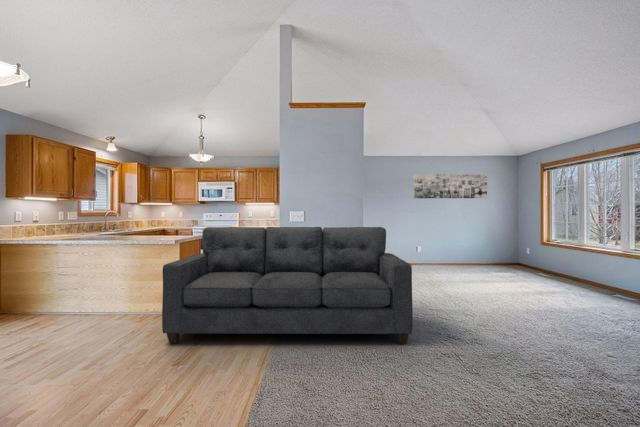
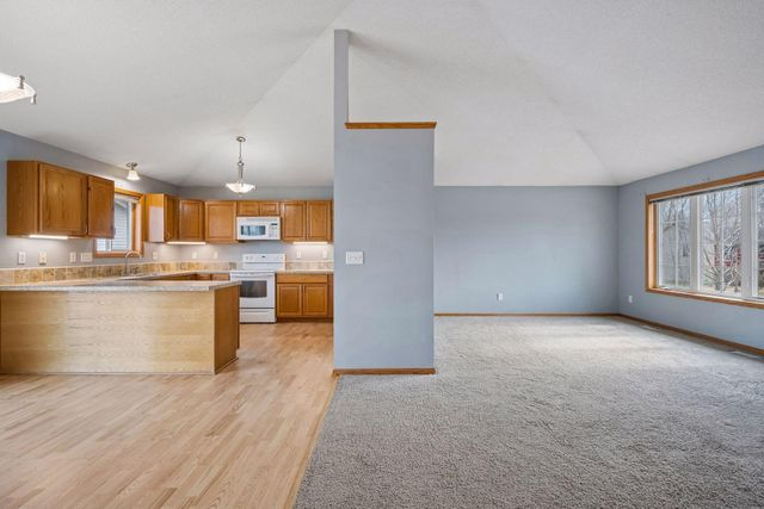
- wall art (450, 186)
- sofa (291, 277)
